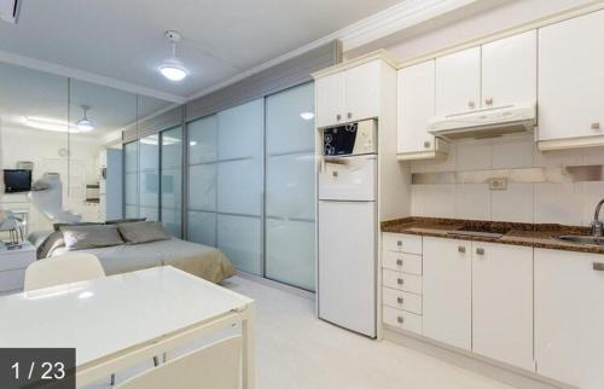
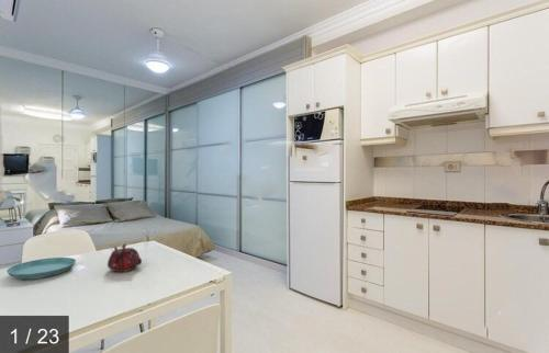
+ teapot (123, 255)
+ saucer (43, 267)
